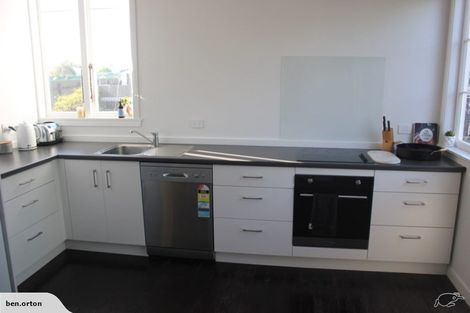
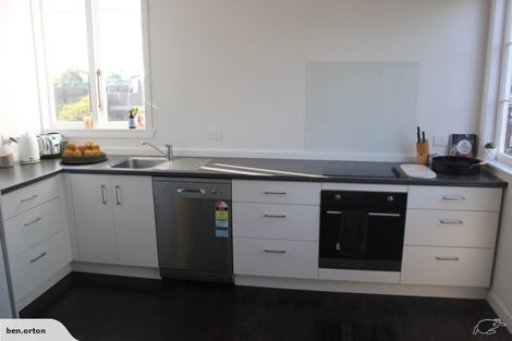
+ fruit bowl (83, 150)
